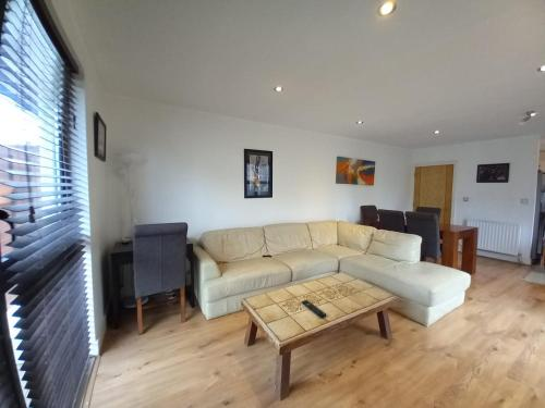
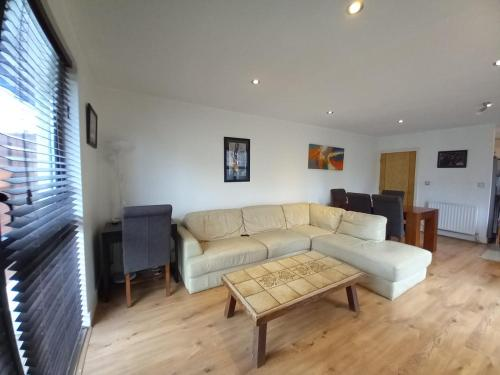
- remote control (313, 308)
